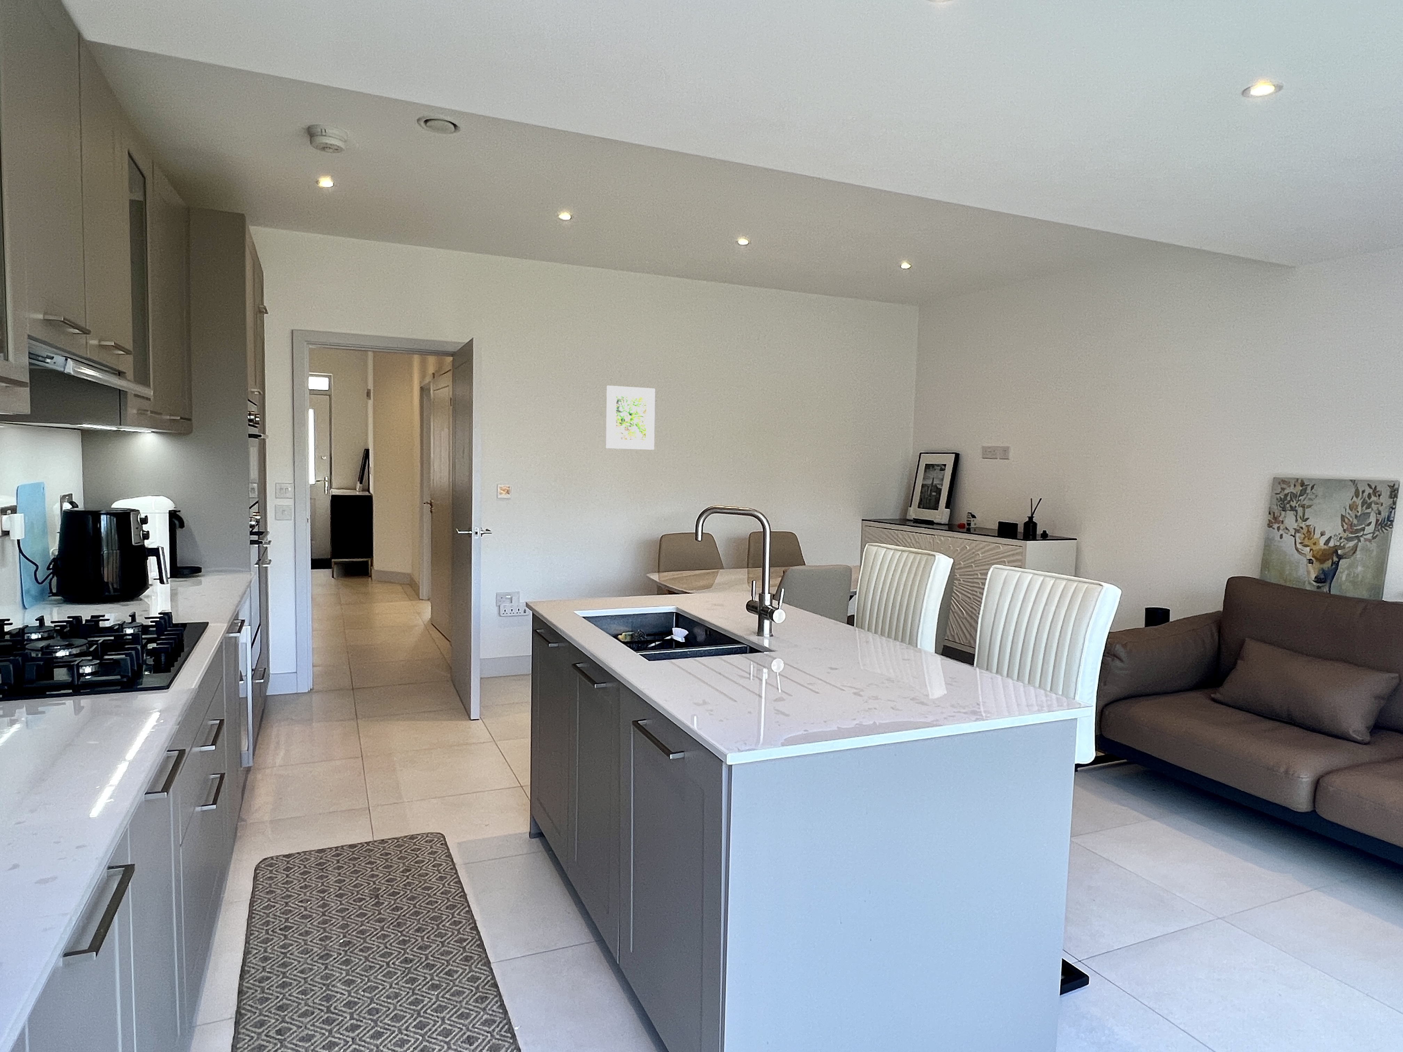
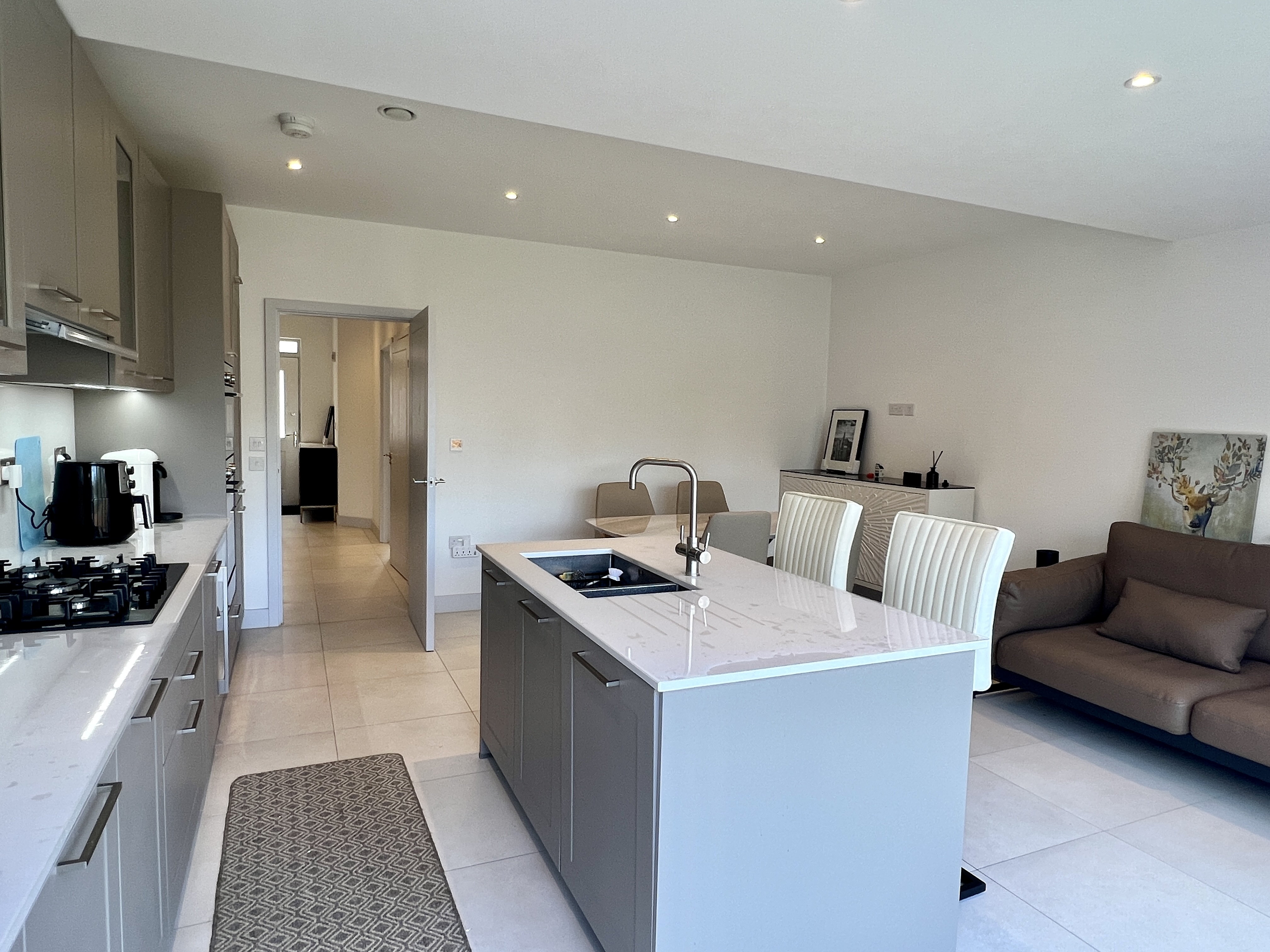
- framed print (631, 418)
